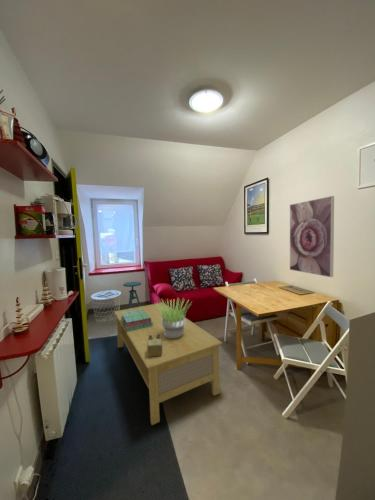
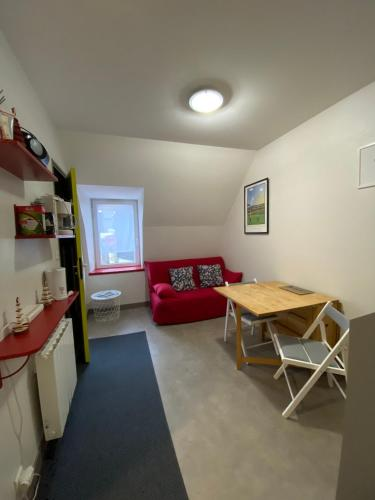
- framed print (309, 237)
- decorative box (154, 344)
- side table (132, 297)
- potted plant (173, 318)
- coffee table (162, 345)
- stack of books (135, 318)
